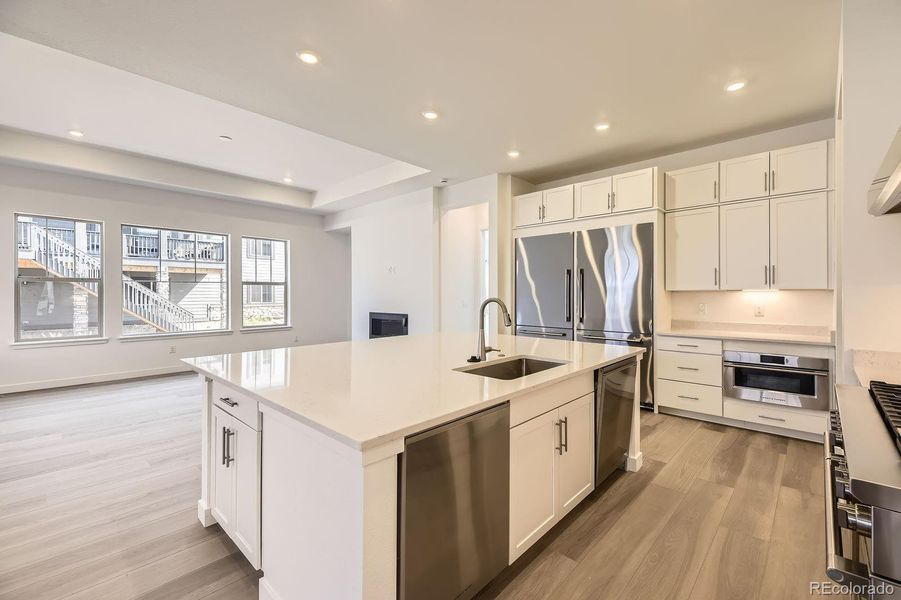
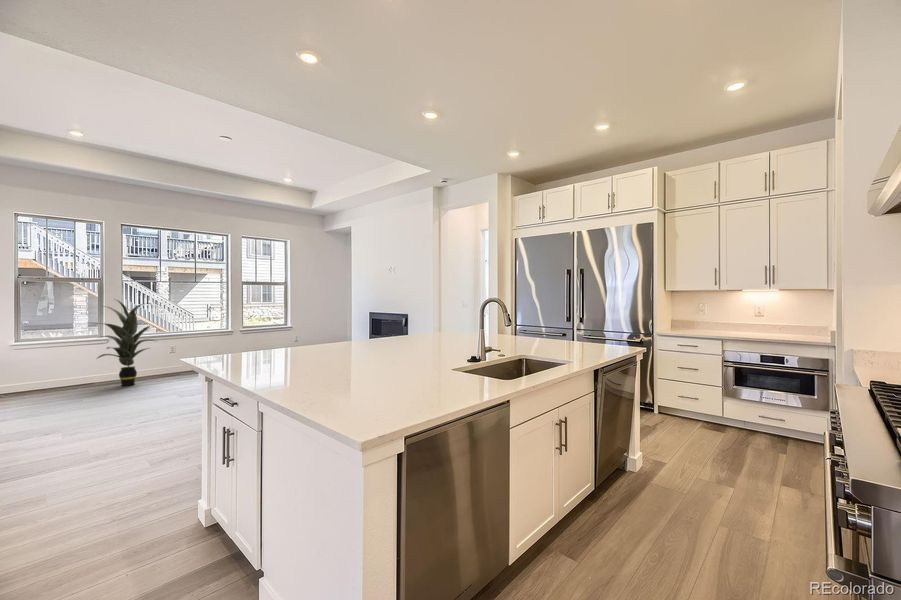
+ indoor plant (123, 341)
